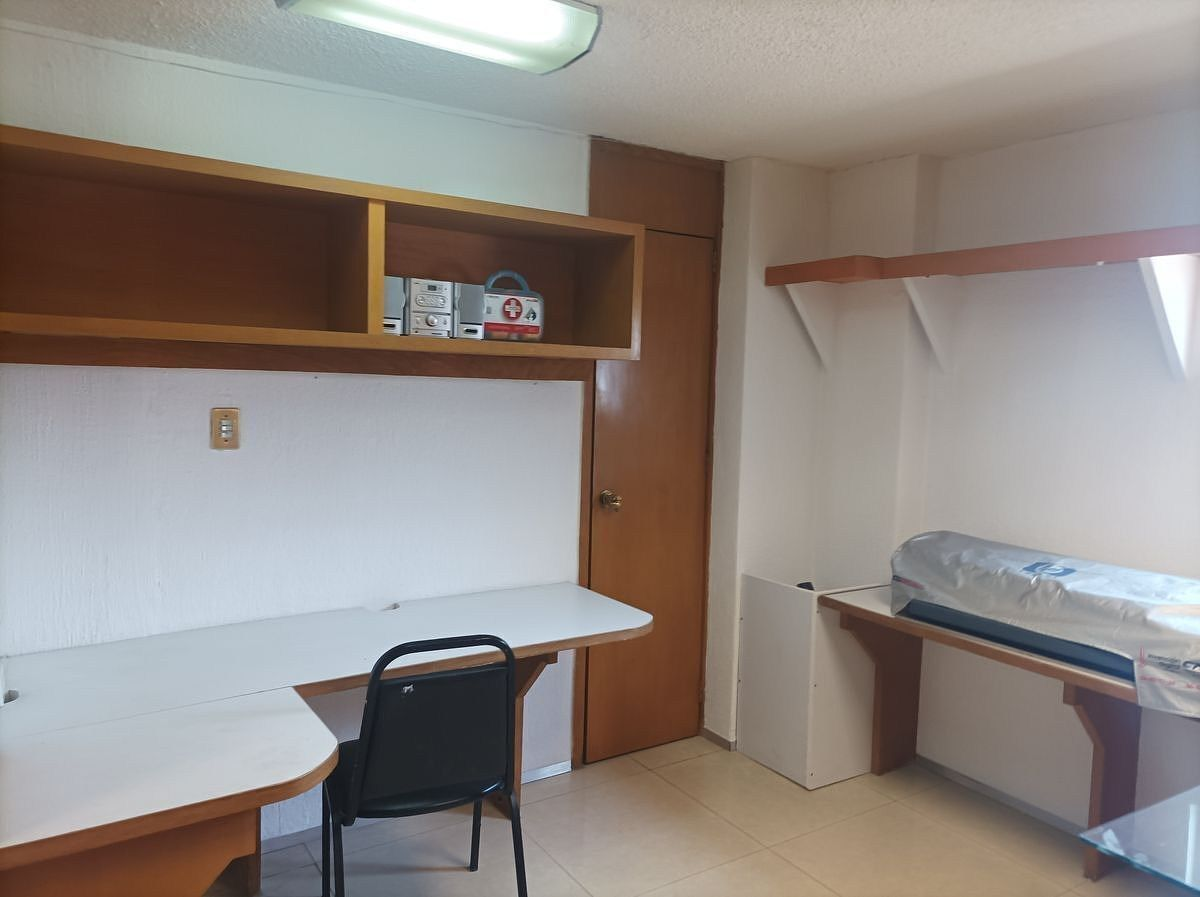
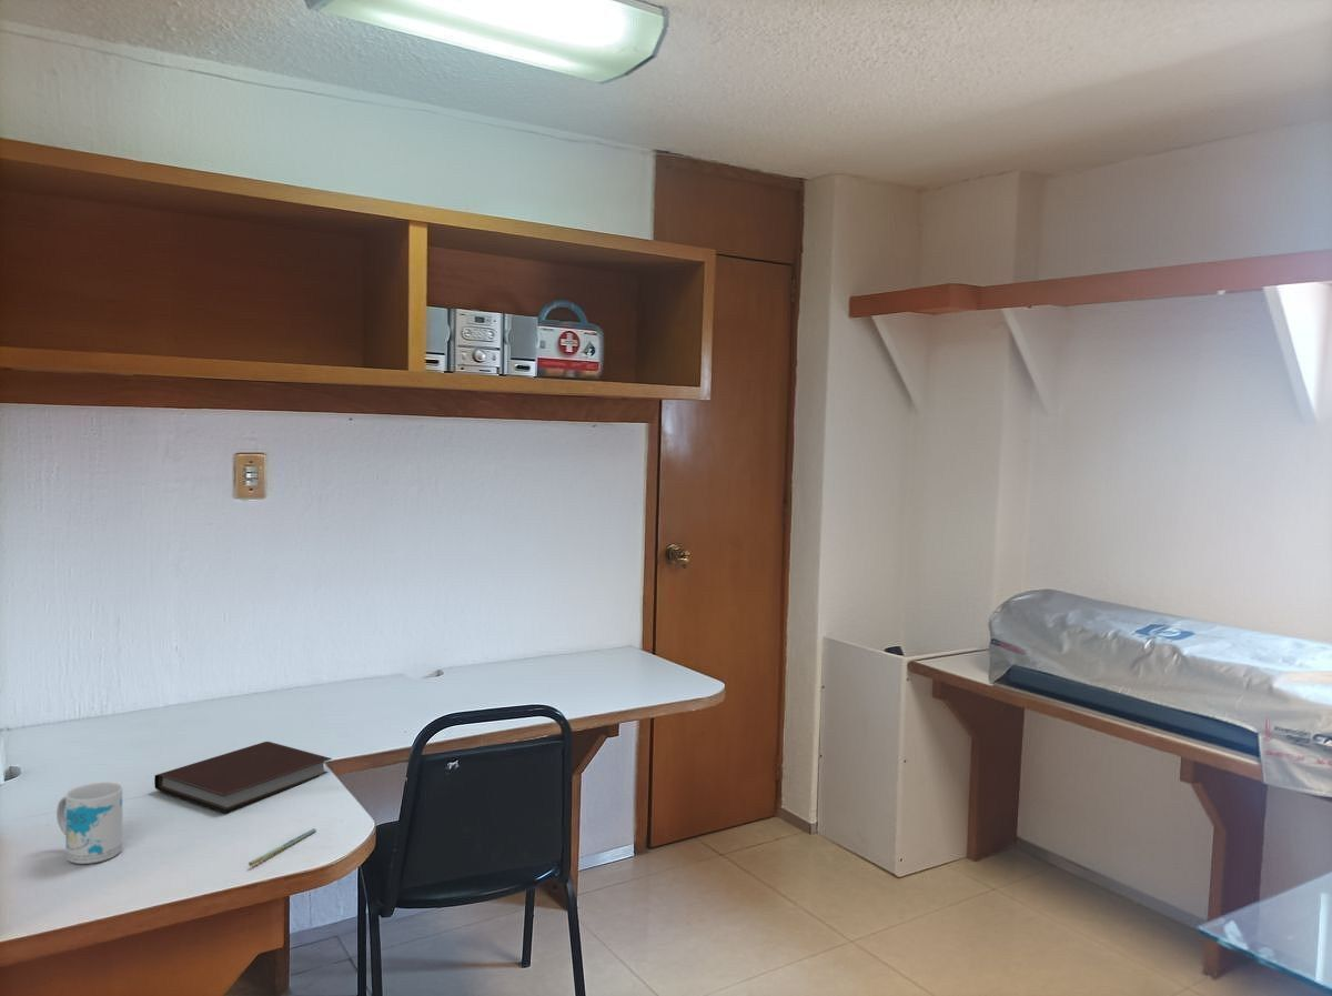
+ notebook (245, 773)
+ mug (85, 819)
+ pen (283, 846)
